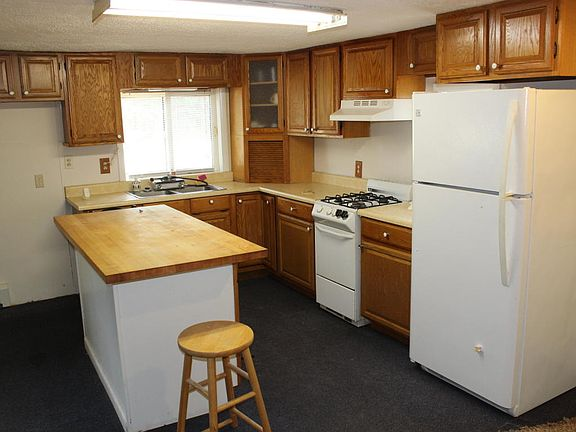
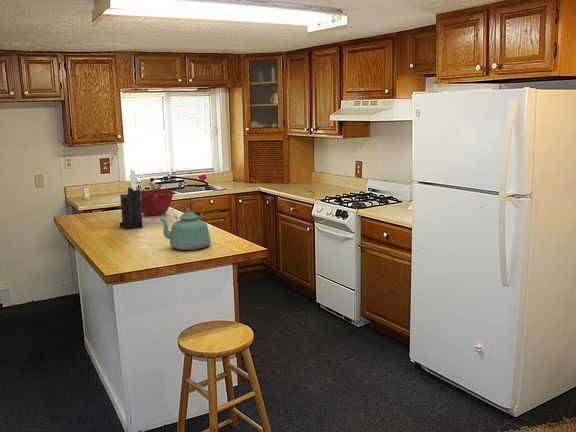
+ kettle (185, 223)
+ knife block (128, 198)
+ mixing bowl (153, 203)
